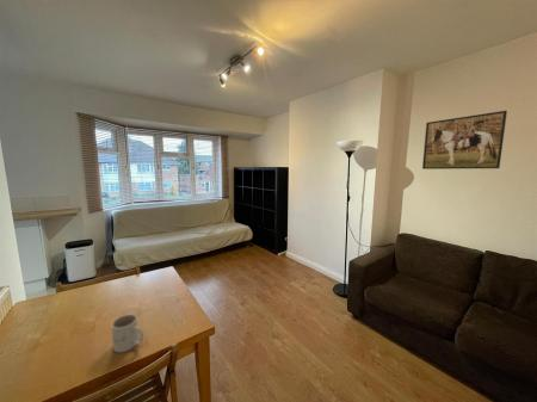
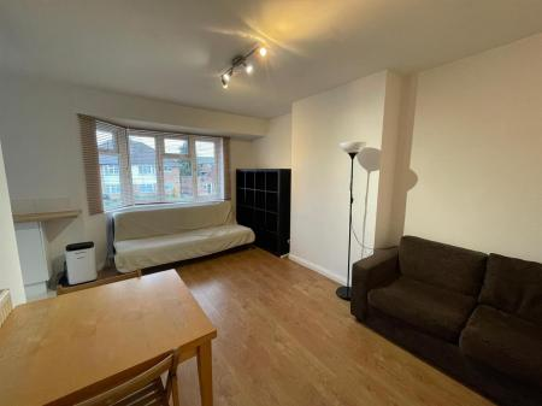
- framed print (459, 143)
- mug (128, 334)
